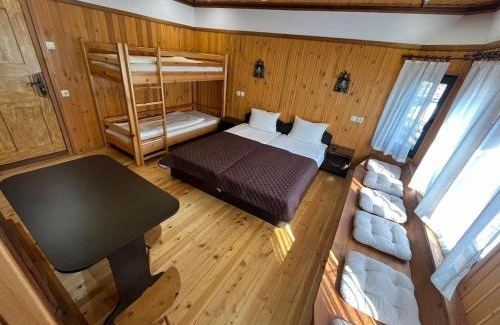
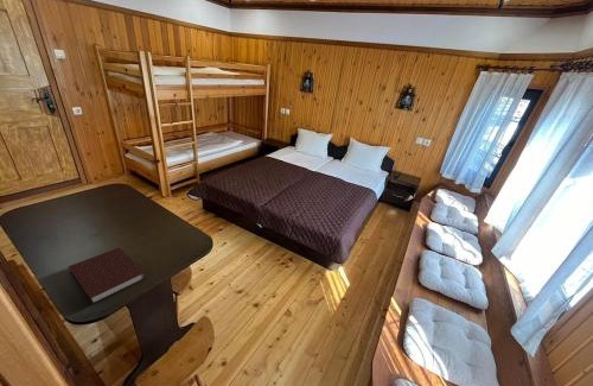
+ notebook (107, 272)
